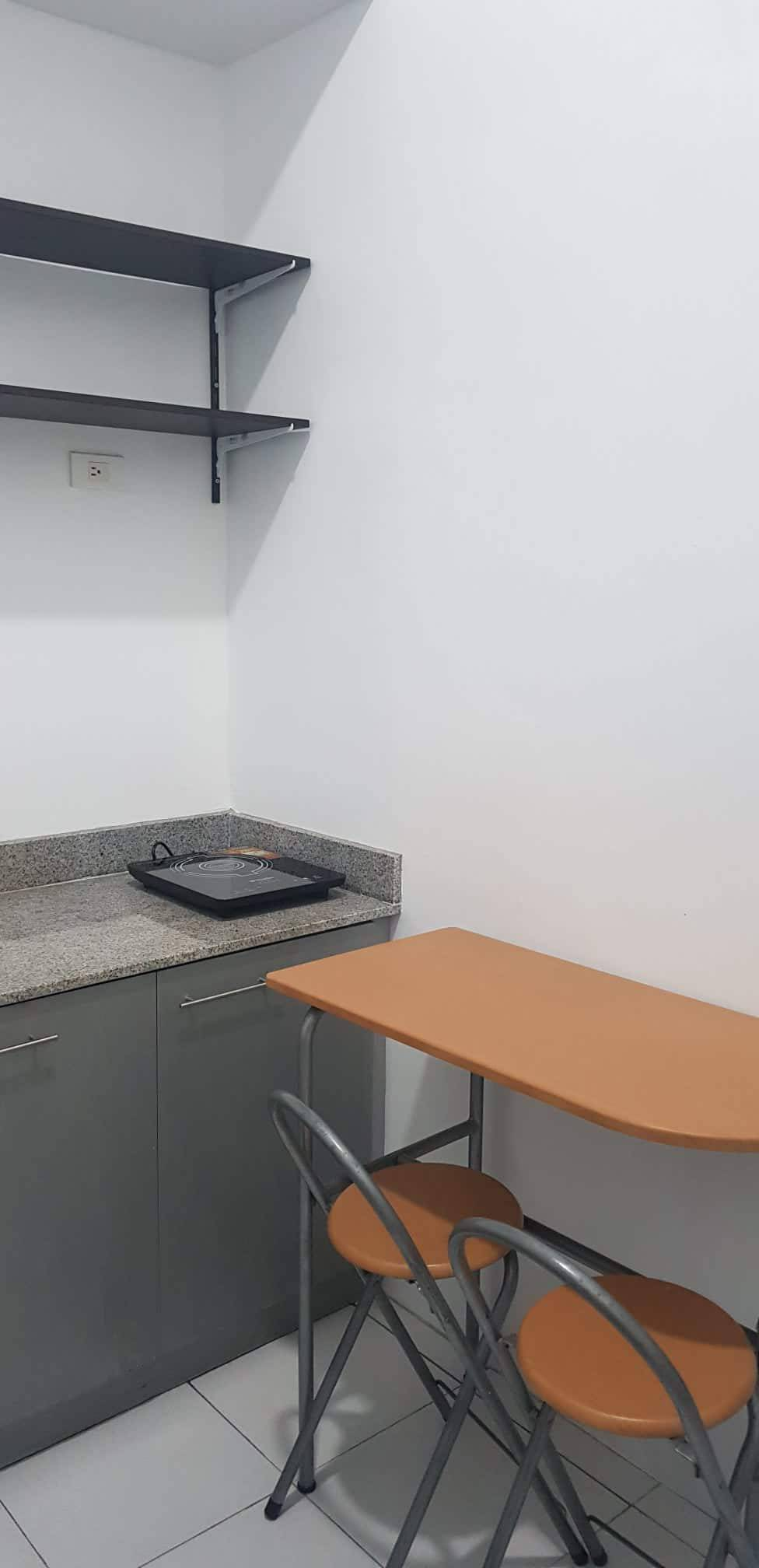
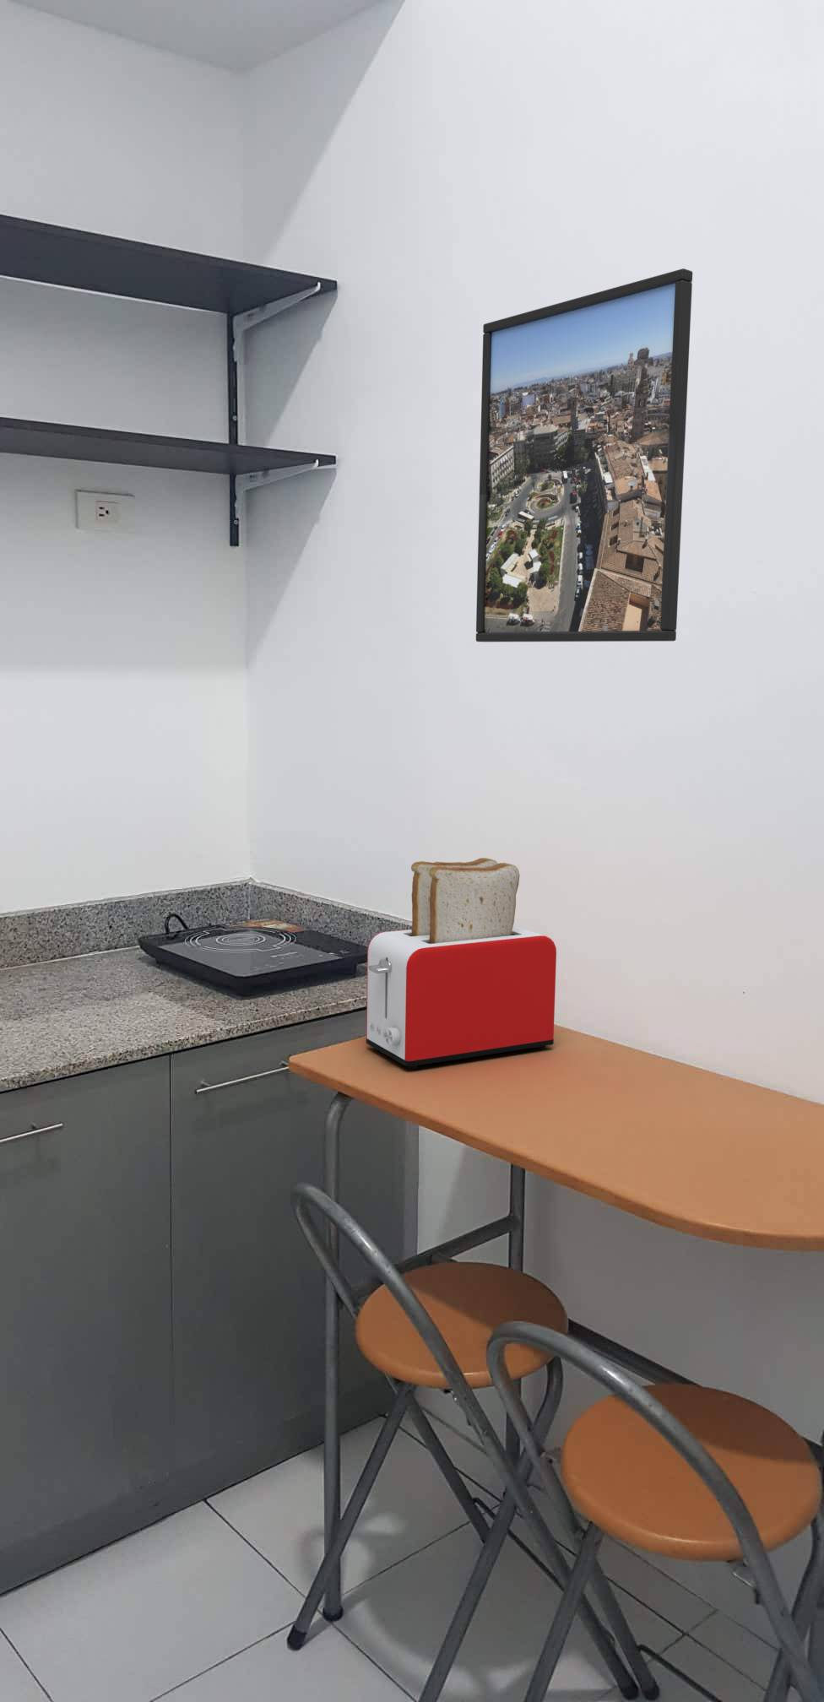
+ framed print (574, 473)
+ toaster (455, 956)
